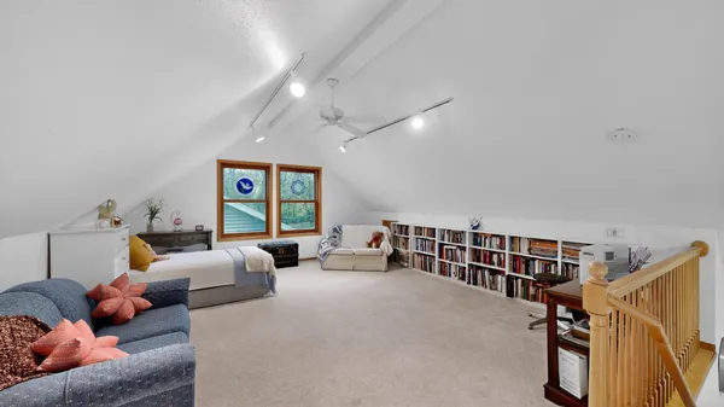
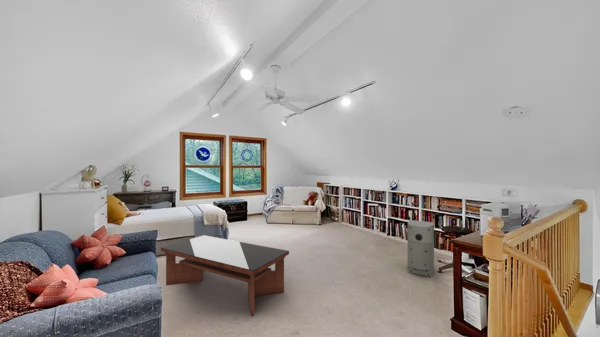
+ air purifier (420, 247)
+ coffee table (223, 268)
